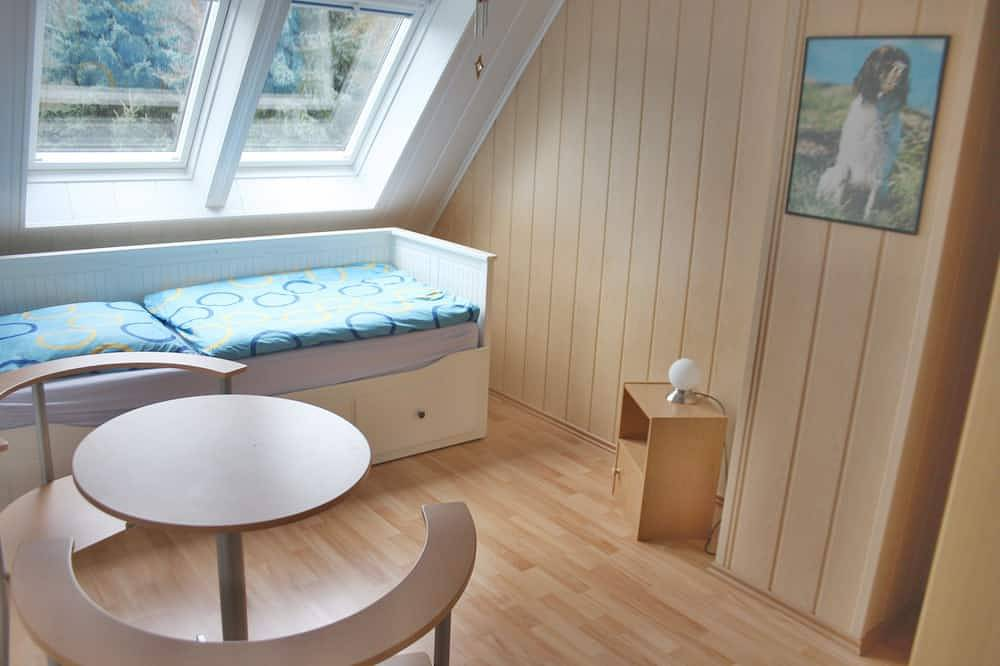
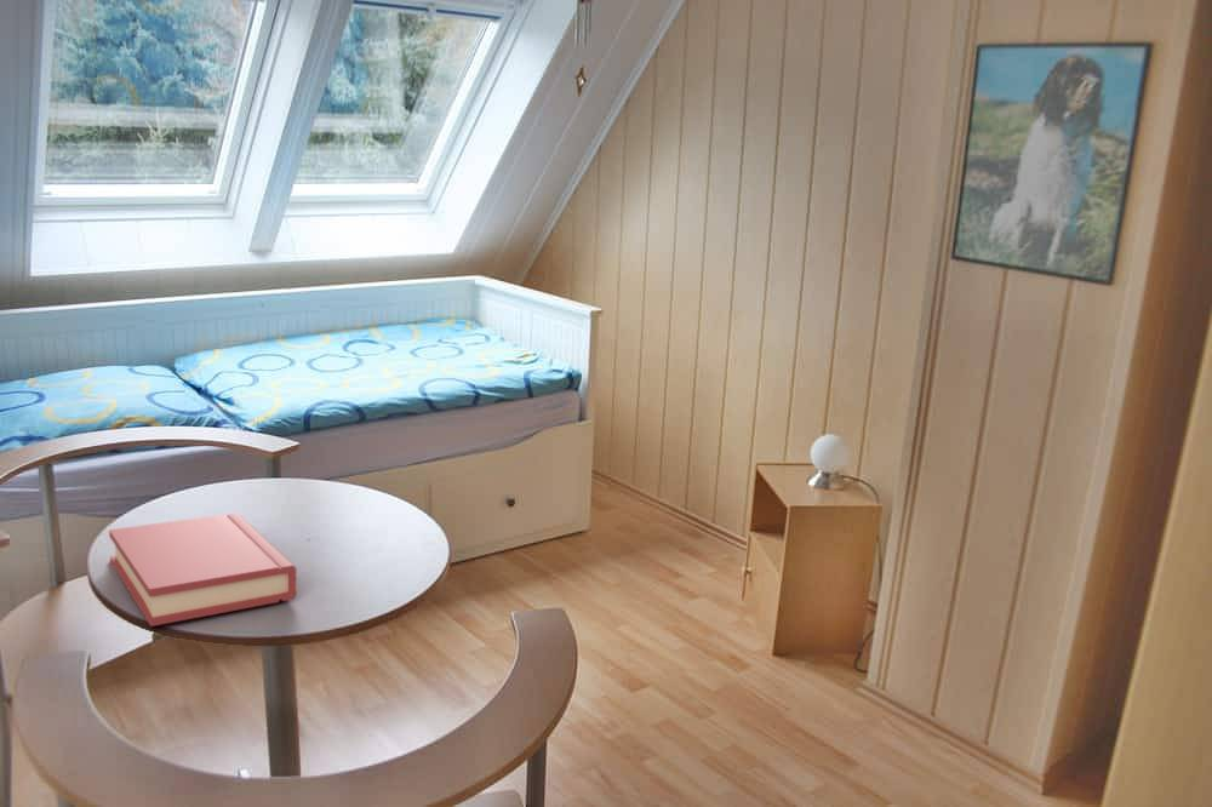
+ hardback book (200, 562)
